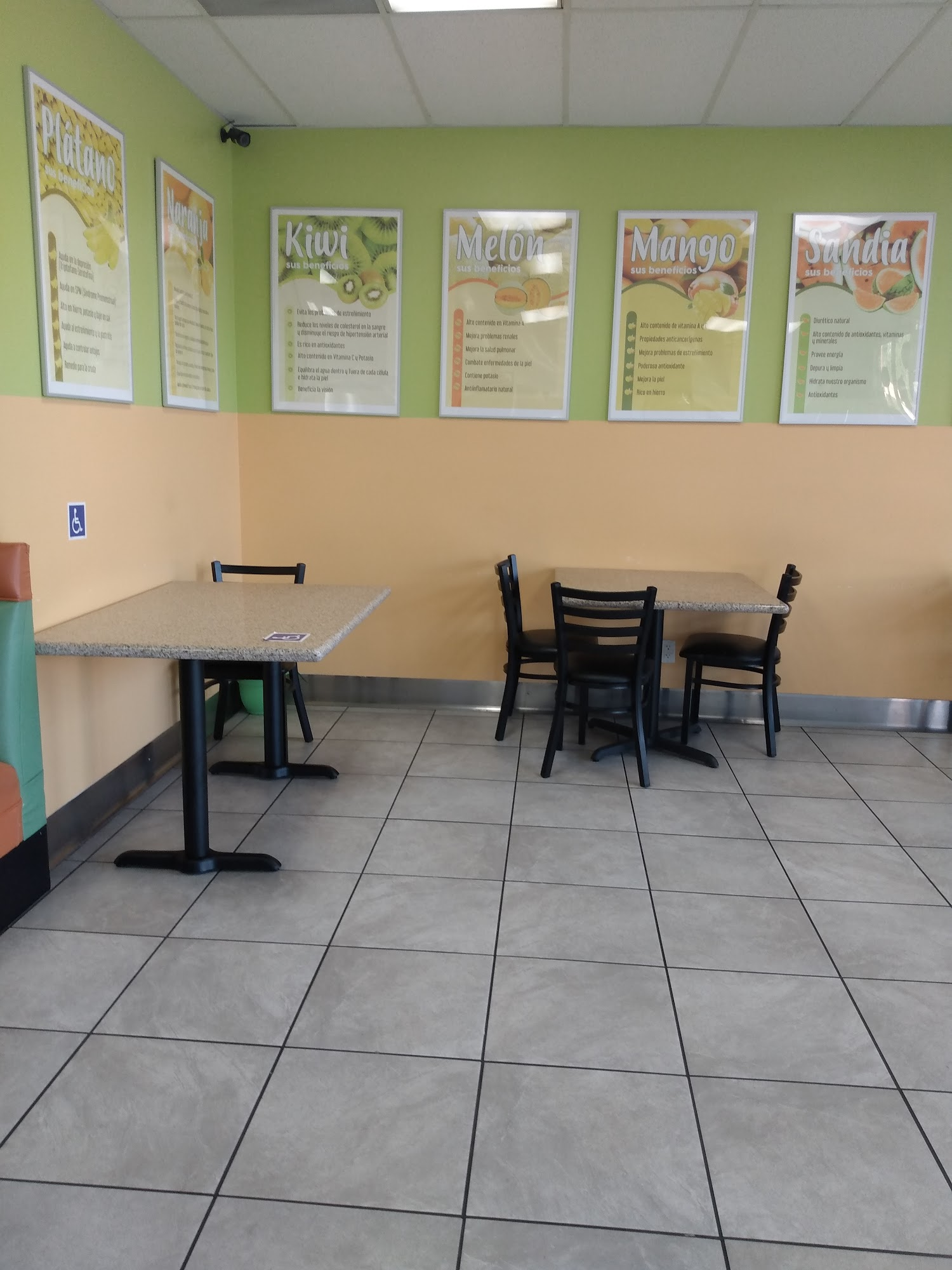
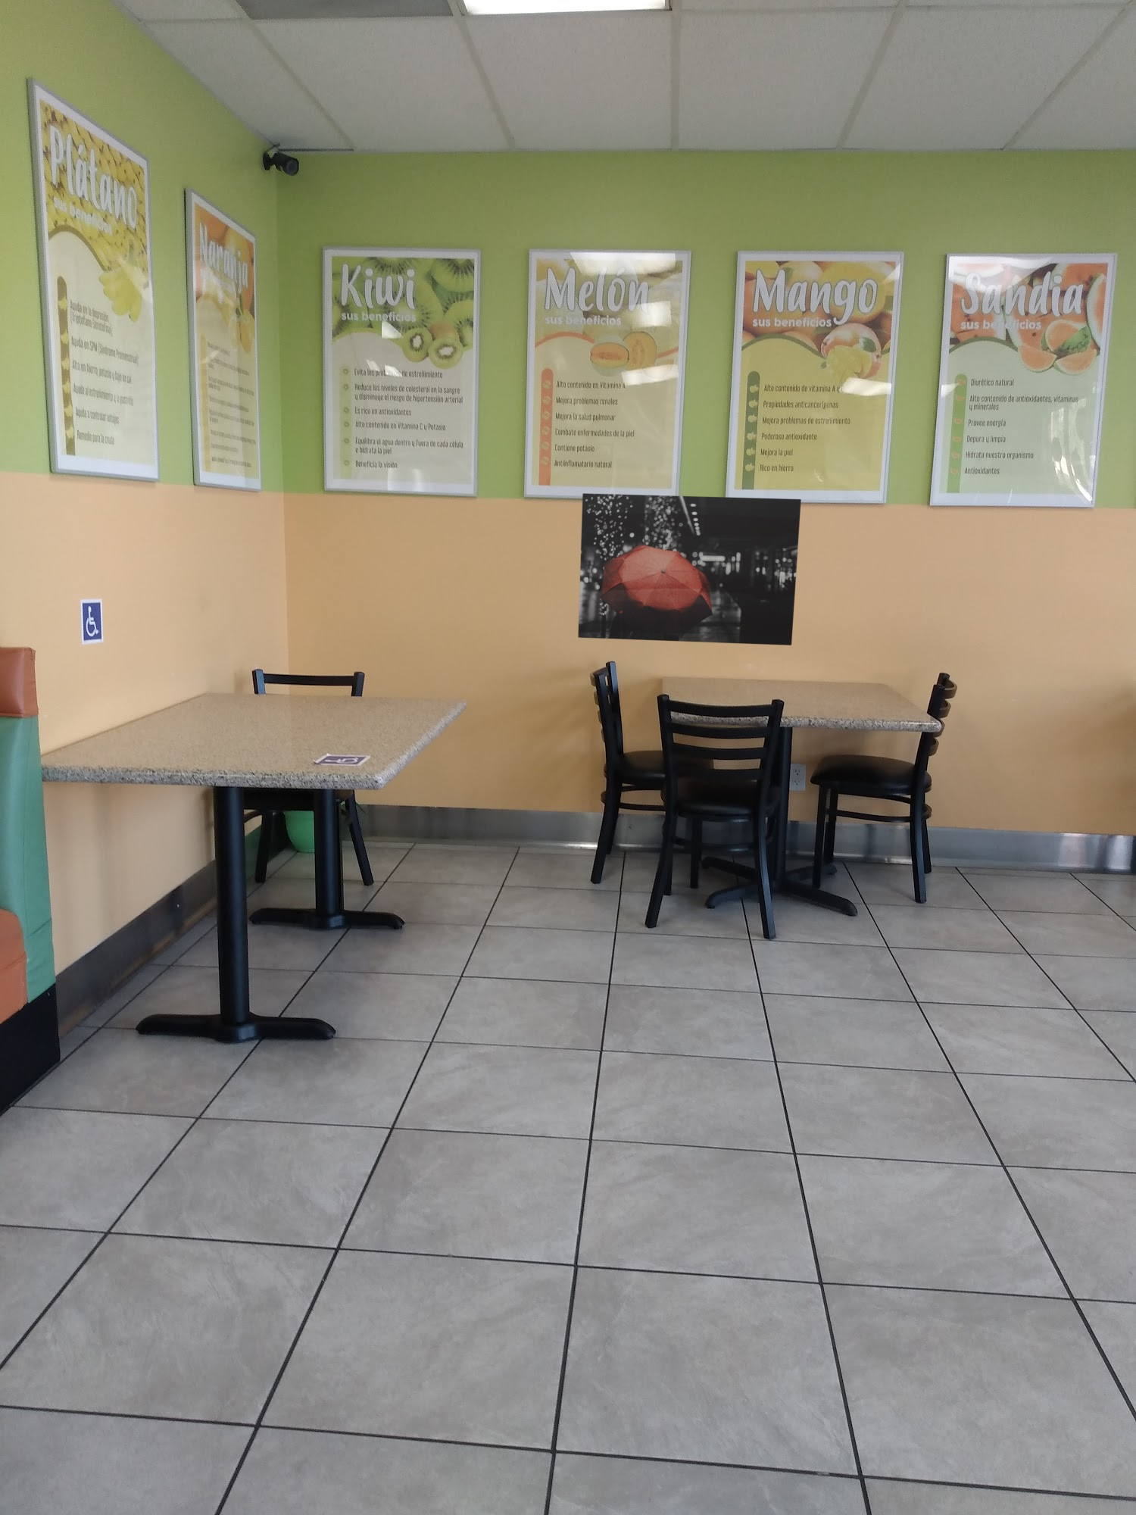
+ wall art (687, 569)
